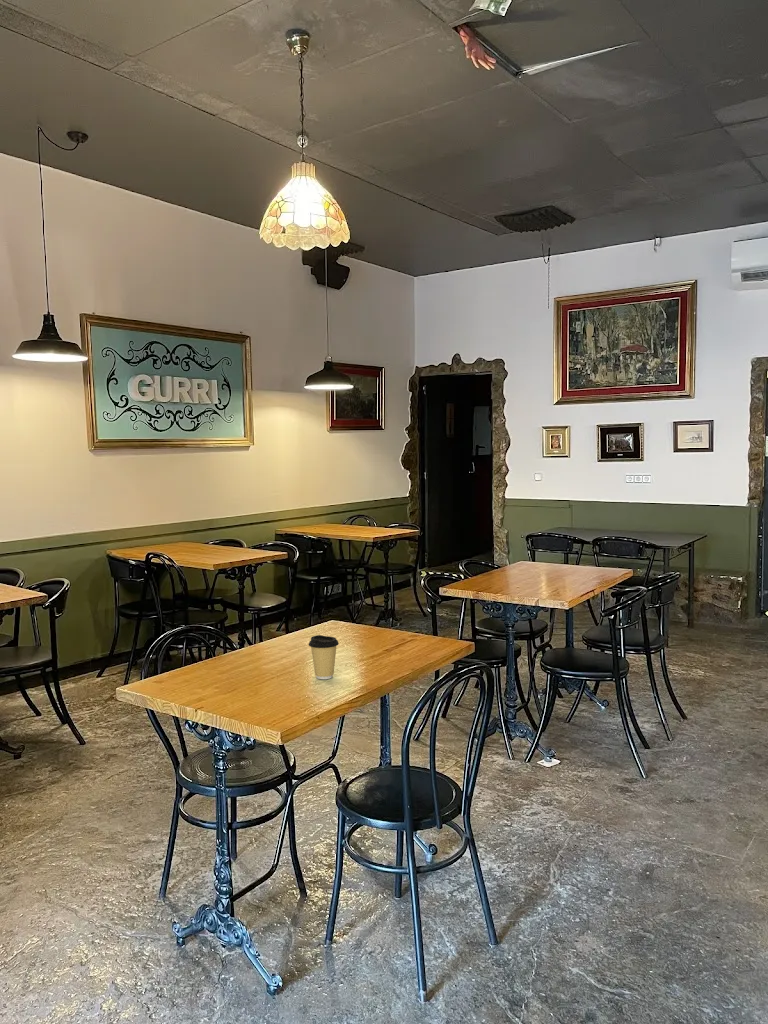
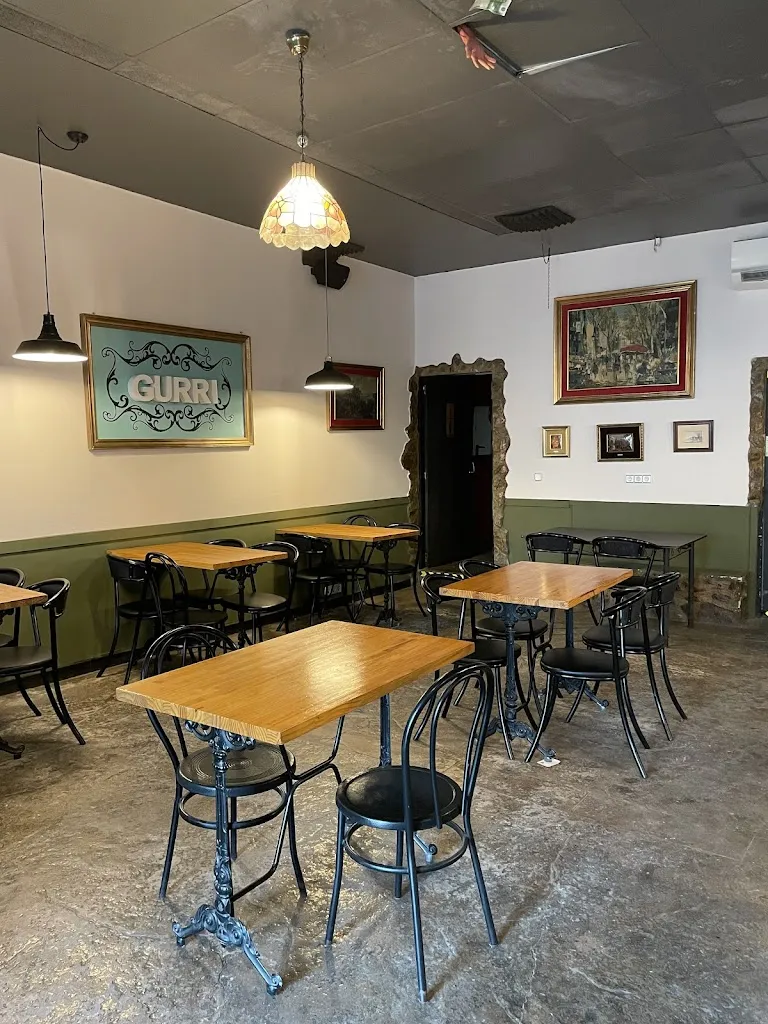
- coffee cup (324, 657)
